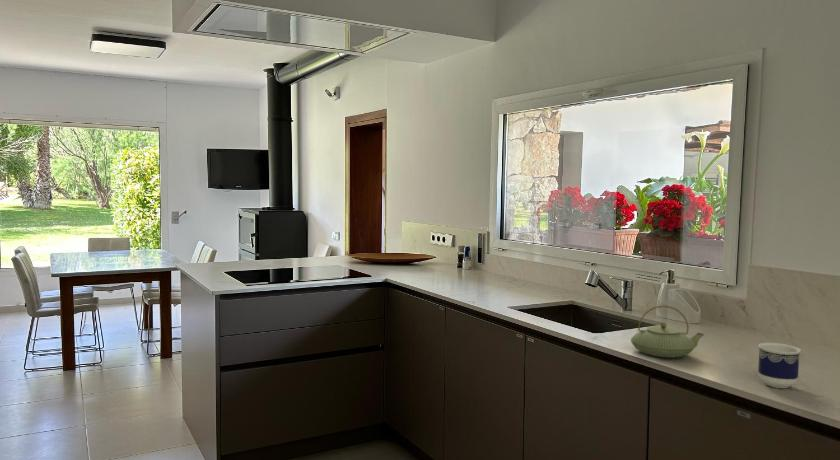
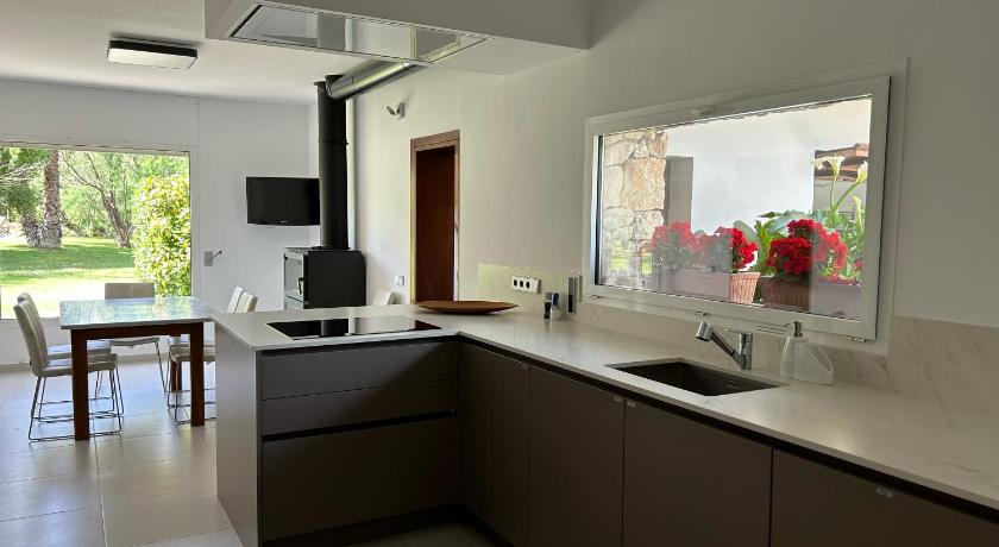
- cup (776, 364)
- teapot (667, 329)
